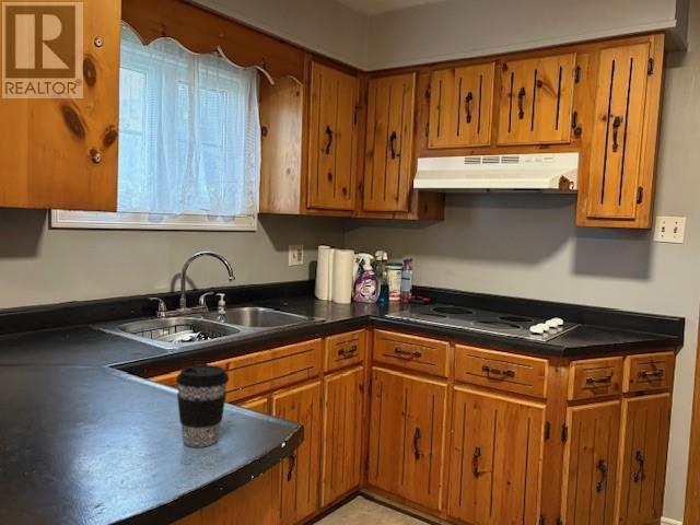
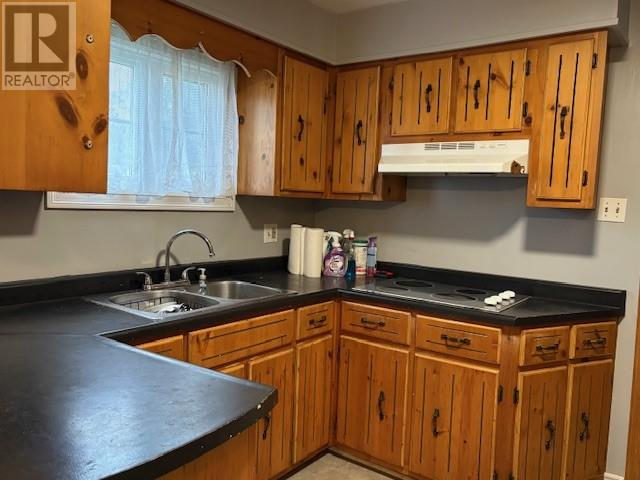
- coffee cup (201, 405)
